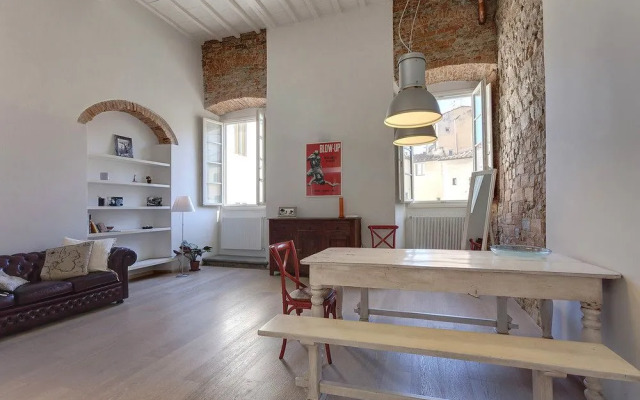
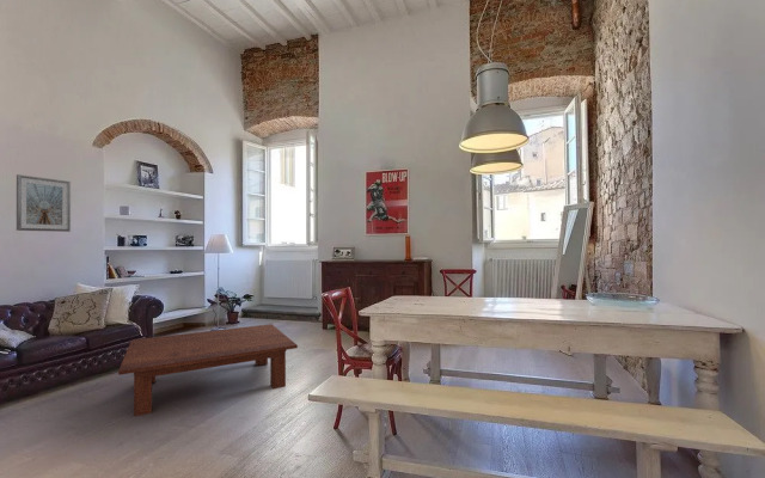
+ coffee table (212, 362)
+ picture frame (44, 204)
